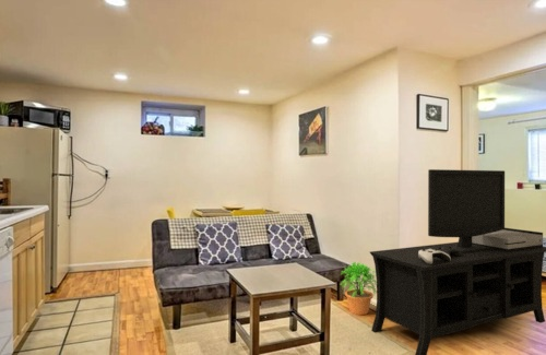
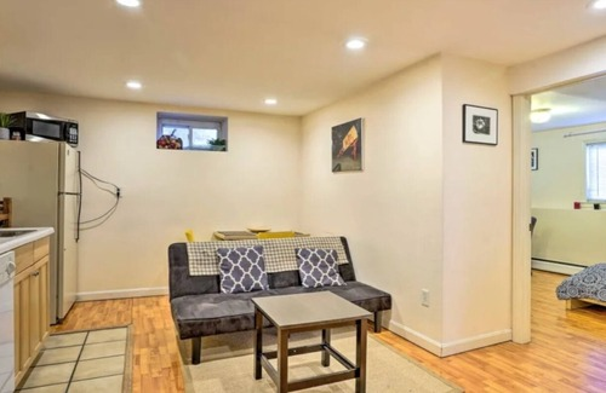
- potted plant (358, 285)
- media console (464, 248)
